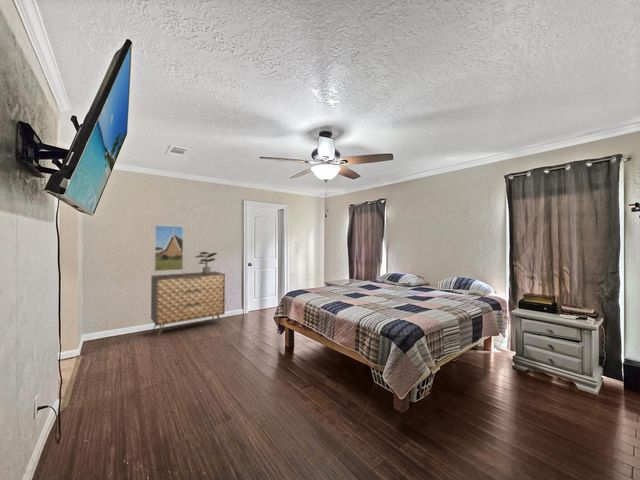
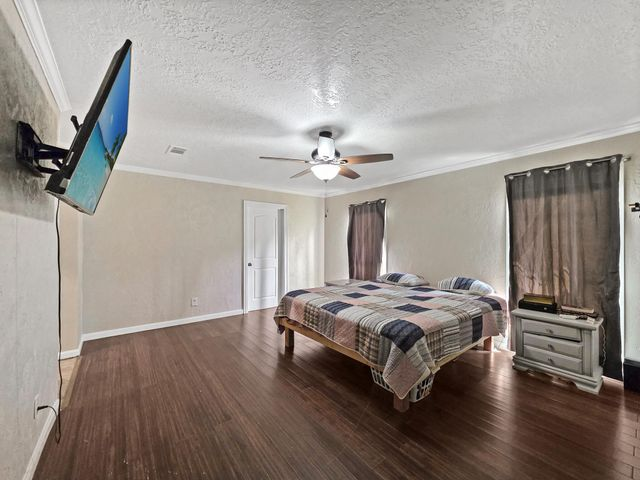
- dresser (189, 301)
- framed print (169, 248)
- potted plant (205, 262)
